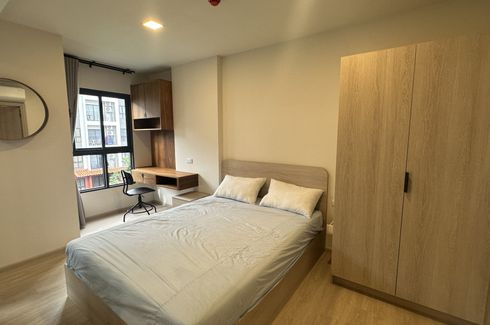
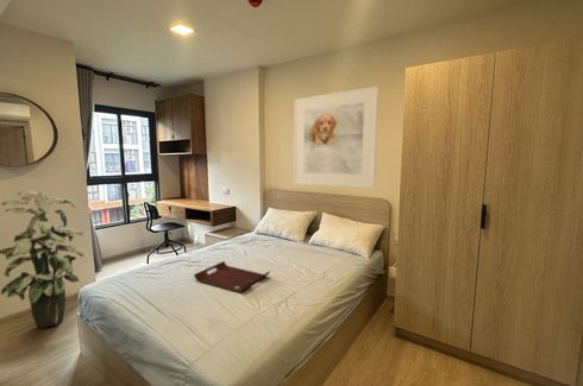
+ serving tray (232, 274)
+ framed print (331, 140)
+ indoor plant (40, 257)
